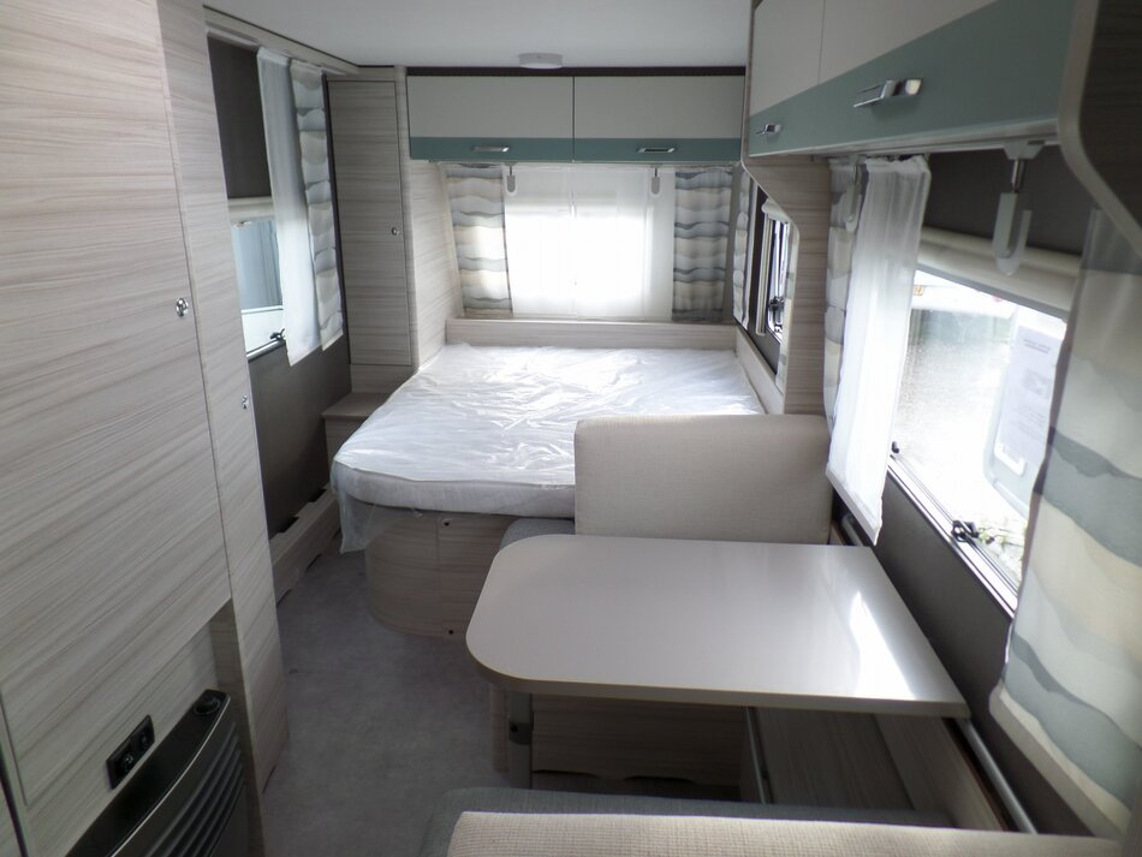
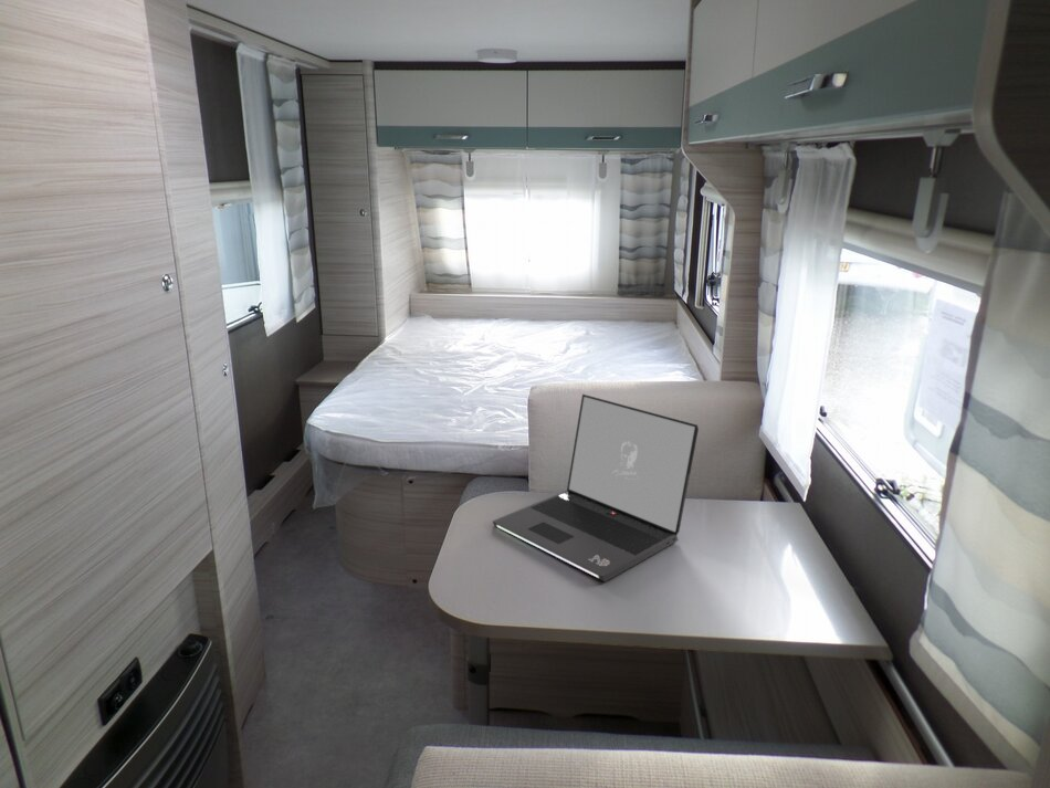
+ laptop (591, 477)
